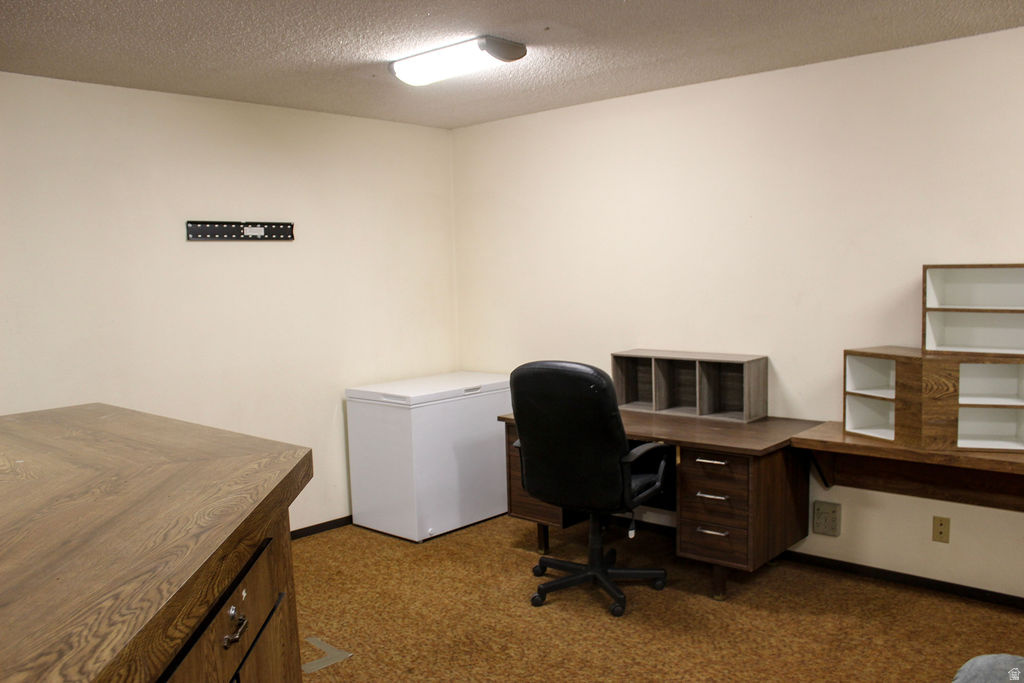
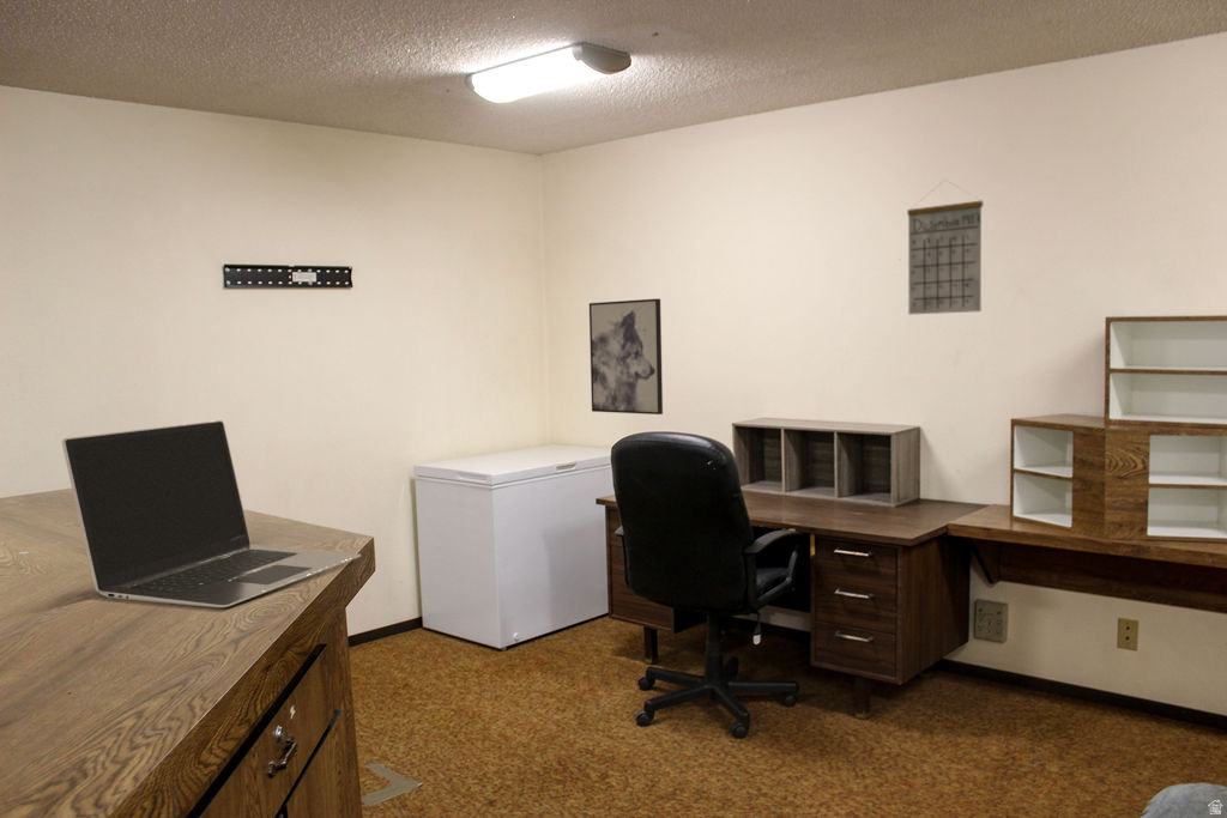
+ laptop (223, 502)
+ calendar (944, 246)
+ wall art (624, 357)
